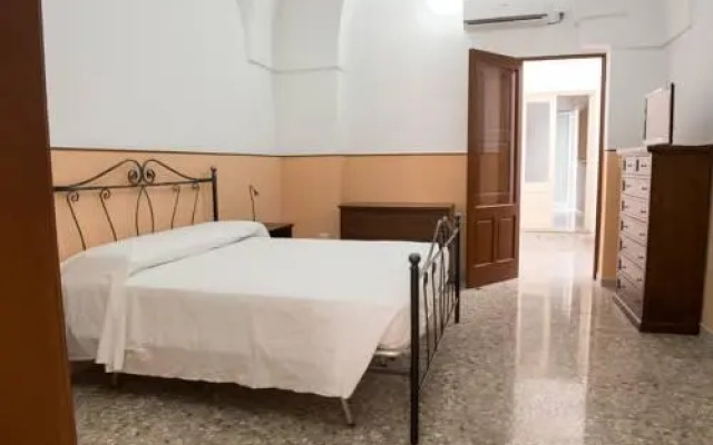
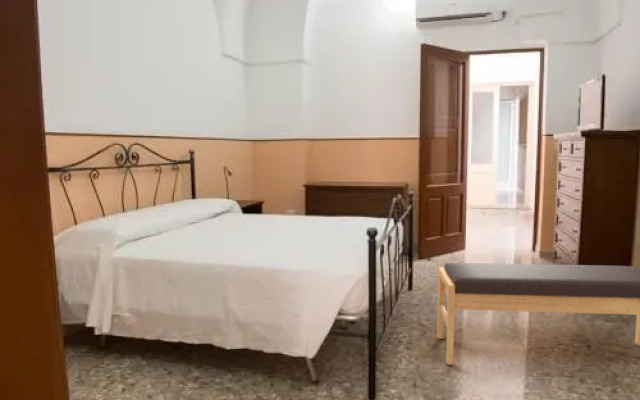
+ bench (550, 311)
